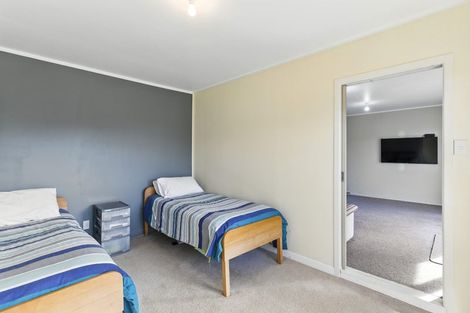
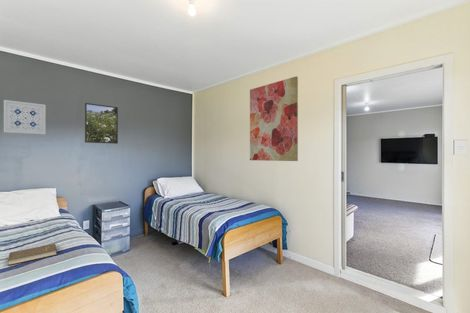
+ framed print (102, 124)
+ wall art (25, 117)
+ wall art (271, 122)
+ book (33, 253)
